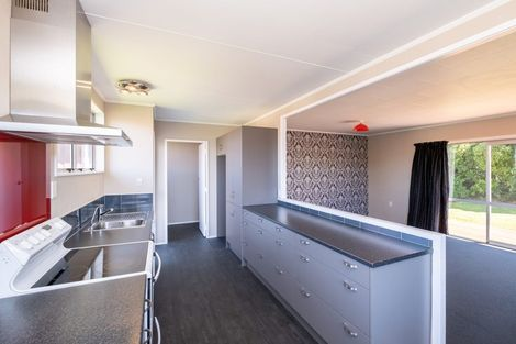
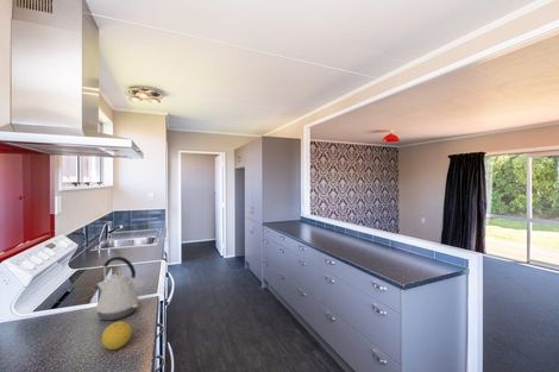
+ fruit (117, 334)
+ kettle (117, 284)
